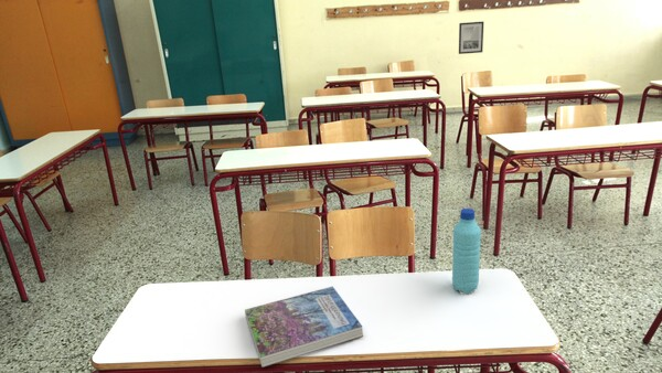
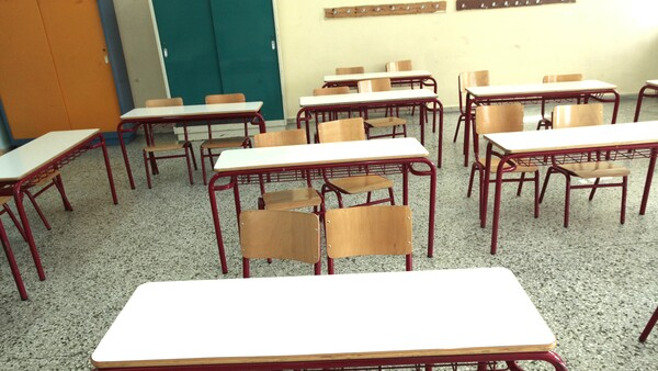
- water bottle (466, 251)
- wall art (470, 38)
- book (300, 321)
